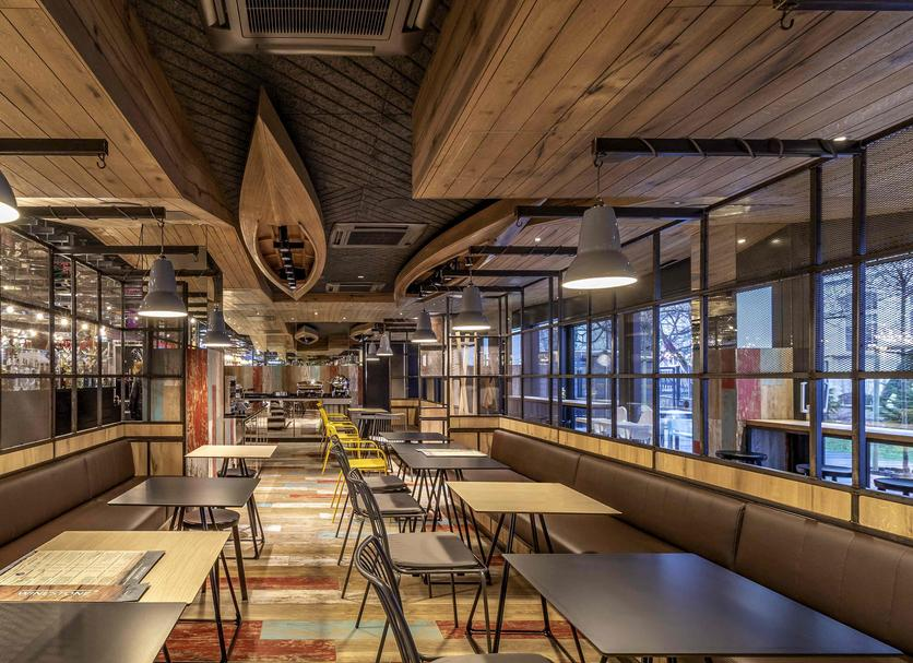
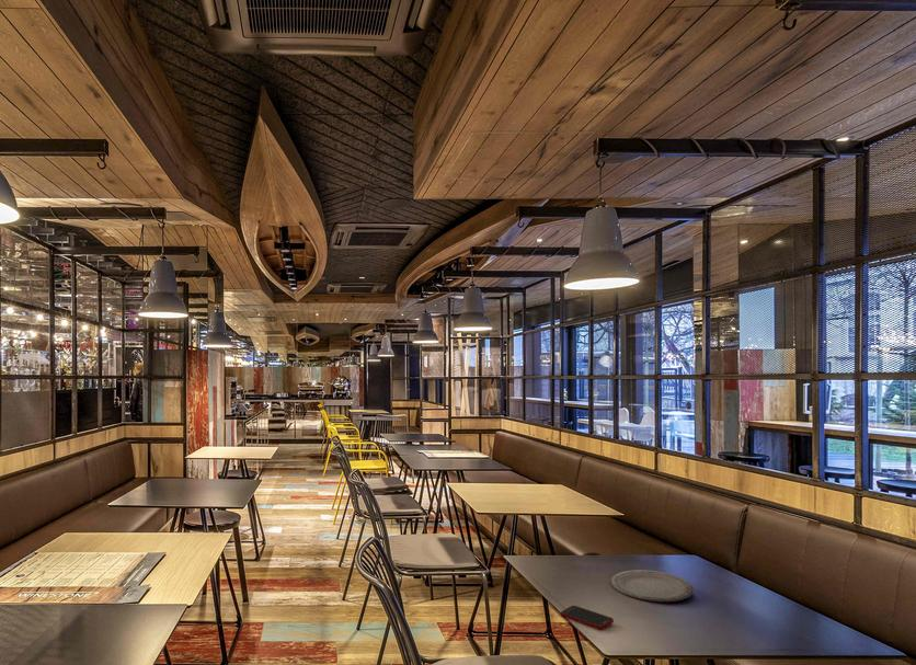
+ cell phone (586, 617)
+ plate (651, 586)
